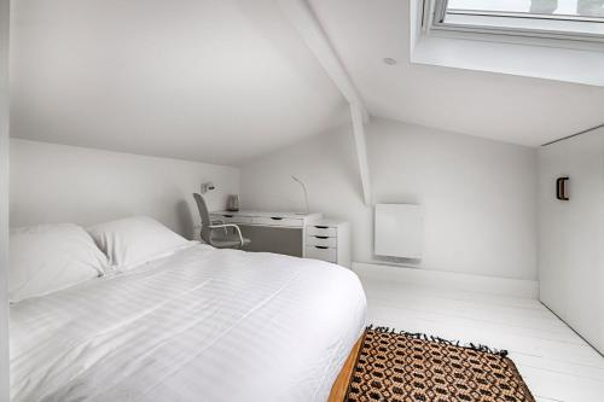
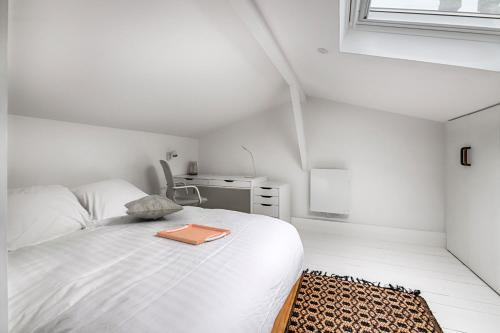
+ decorative pillow (152, 206)
+ serving tray (194, 232)
